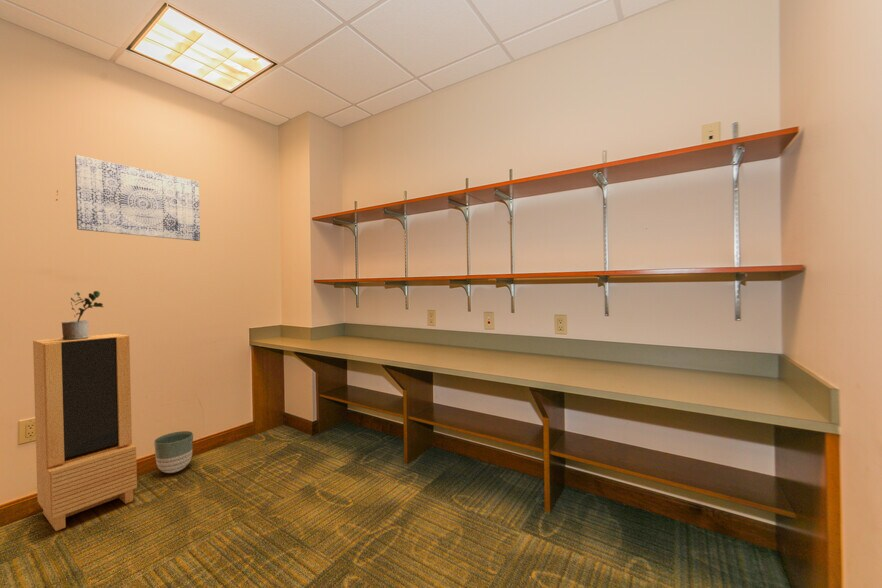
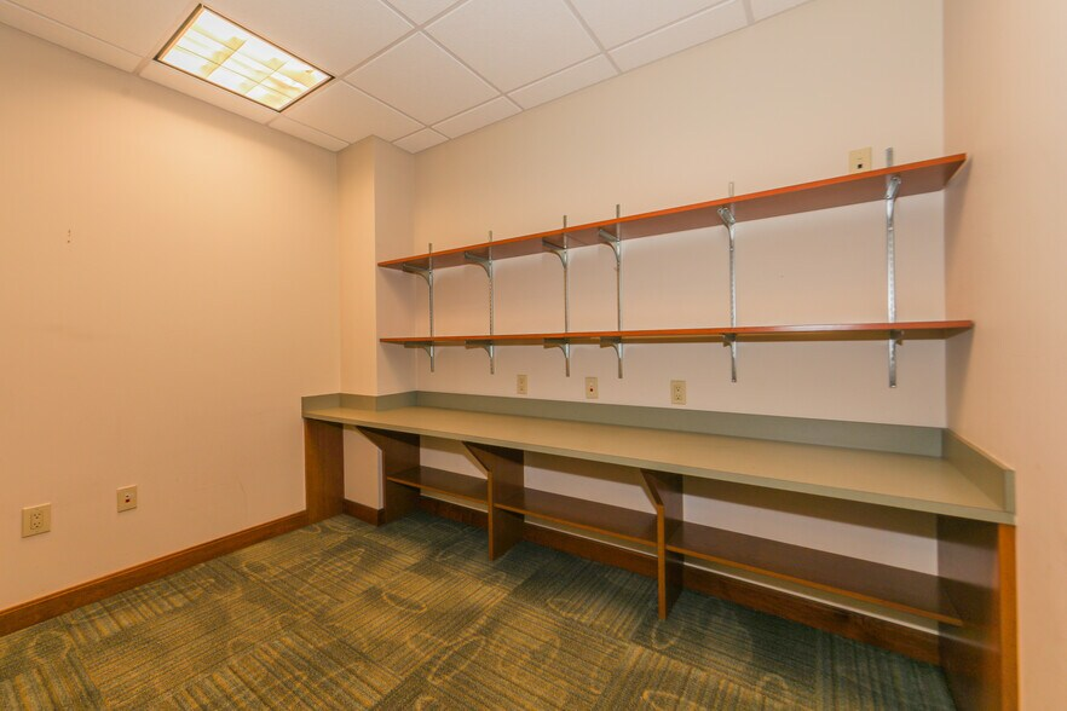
- planter (174, 453)
- wall art (144, 203)
- storage cabinet (87, 423)
- potted plant (82, 313)
